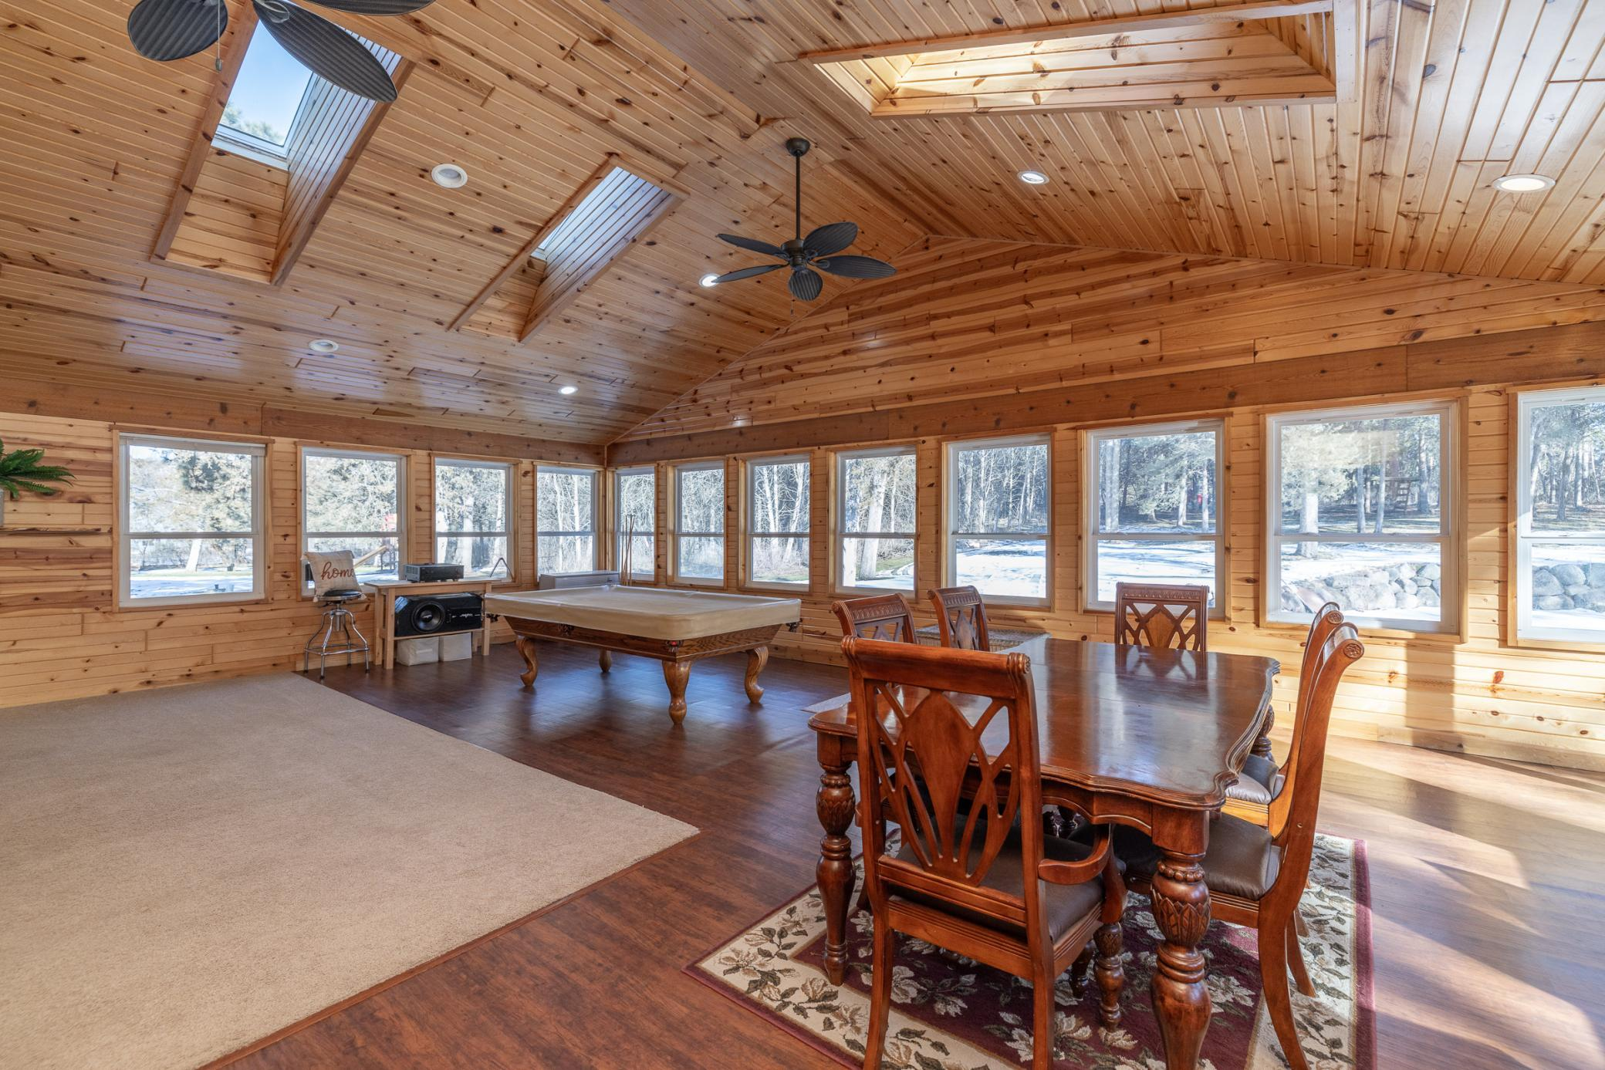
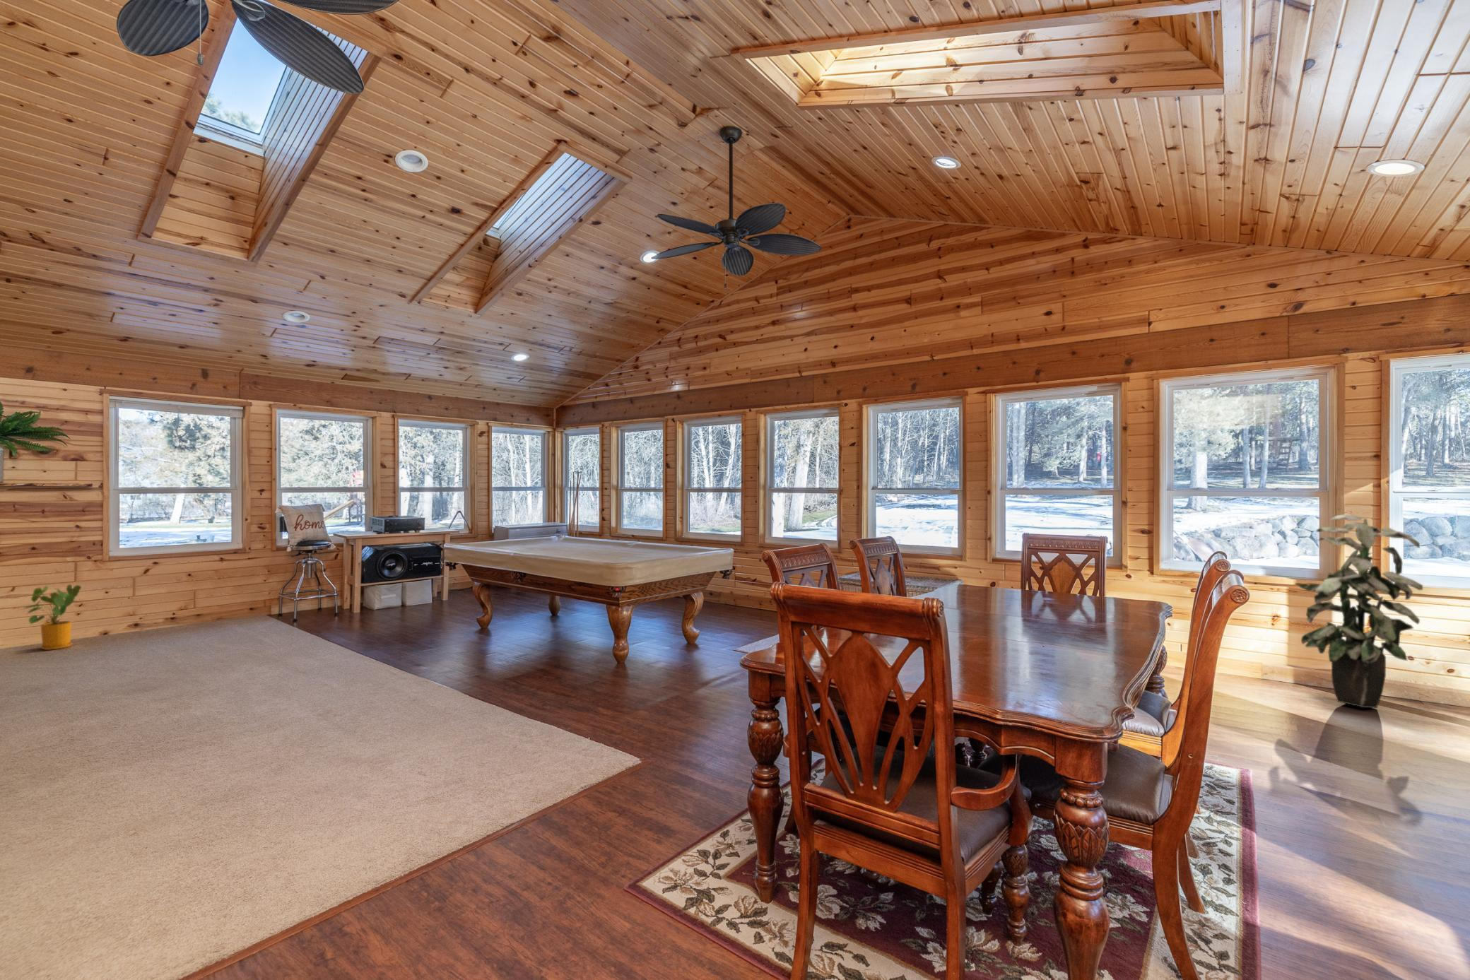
+ indoor plant (1355, 609)
+ house plant (52, 617)
